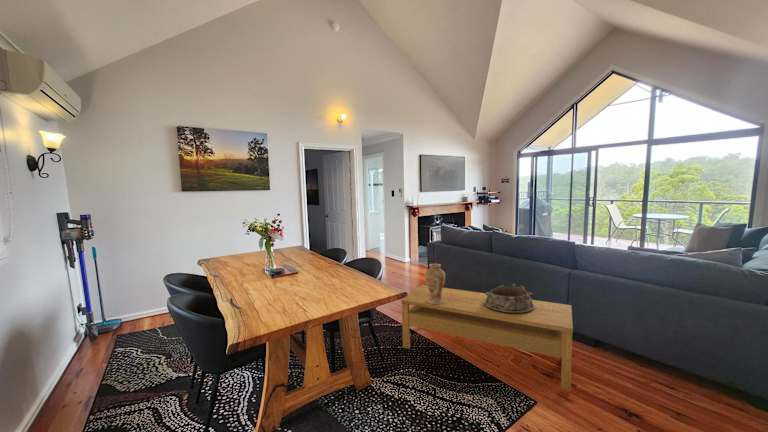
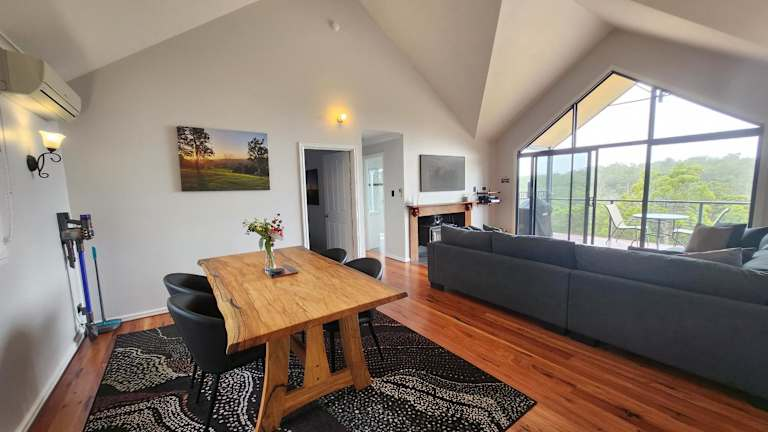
- vase (435, 283)
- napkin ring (509, 297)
- coffee table (482, 327)
